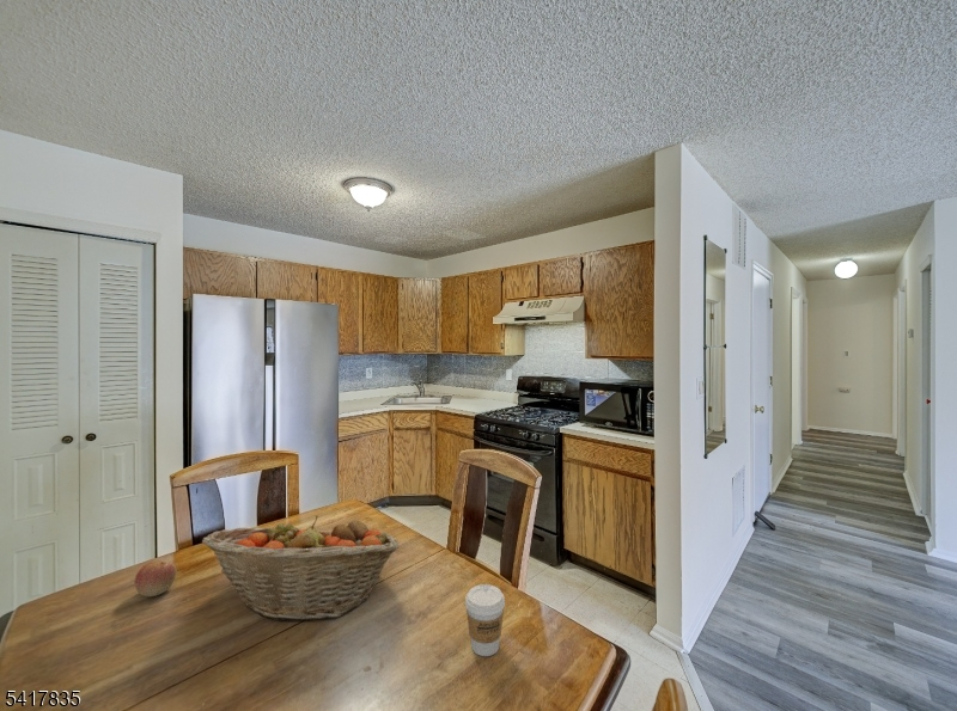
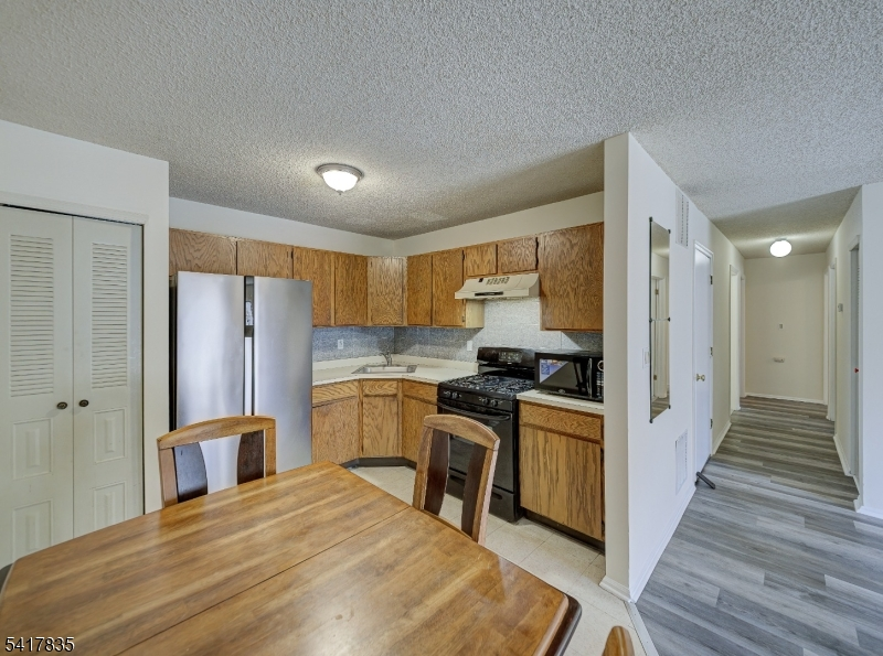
- coffee cup (484, 619)
- fruit basket (305, 554)
- apple (156, 576)
